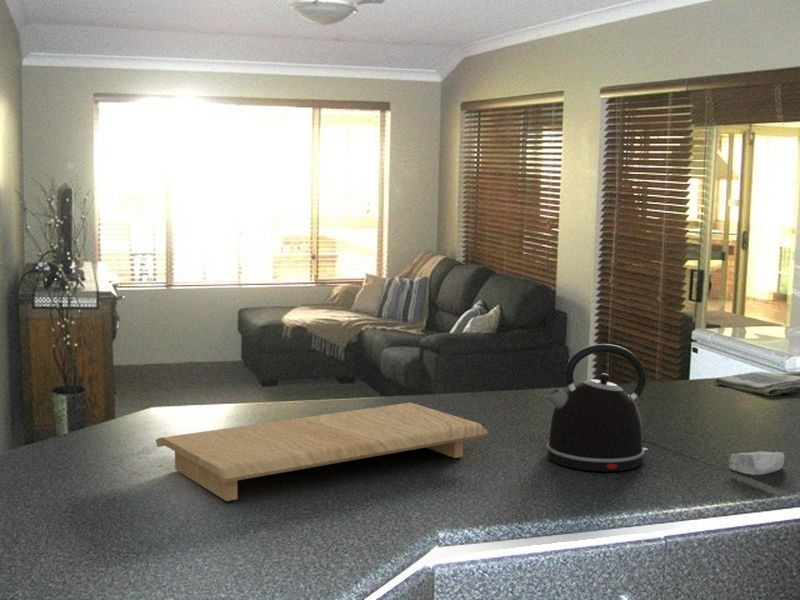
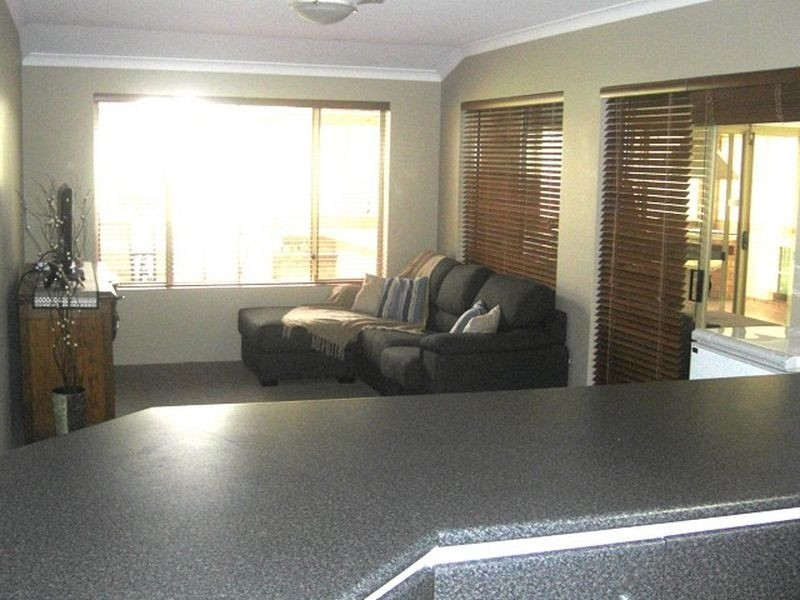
- cutting board (326, 446)
- soap bar (759, 460)
- dish towel (764, 381)
- kettle (597, 401)
